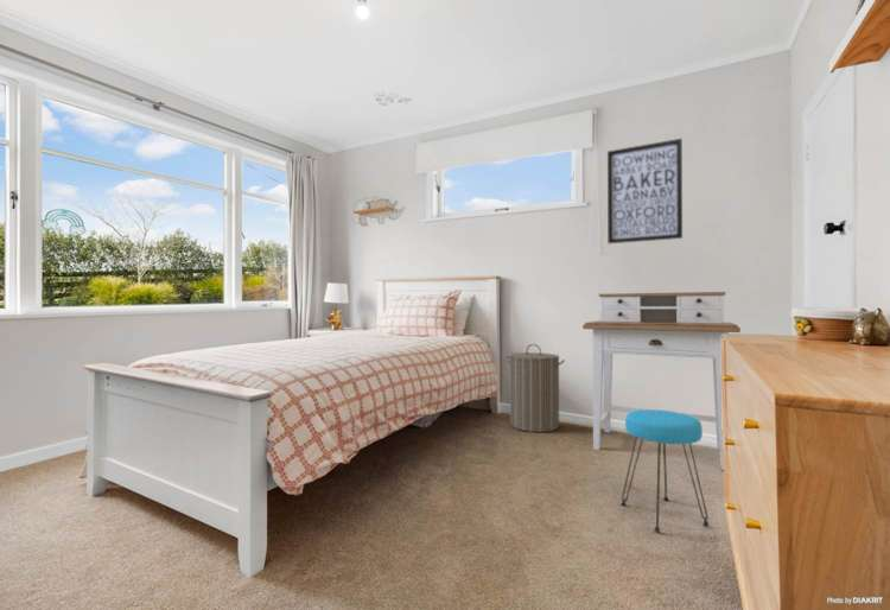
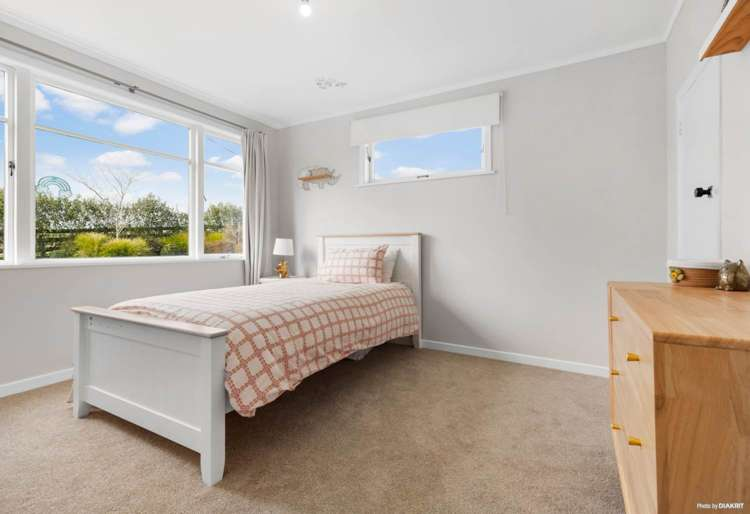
- wall art (643, 192)
- desk (657, 355)
- laundry hamper (534, 385)
- stool (663, 463)
